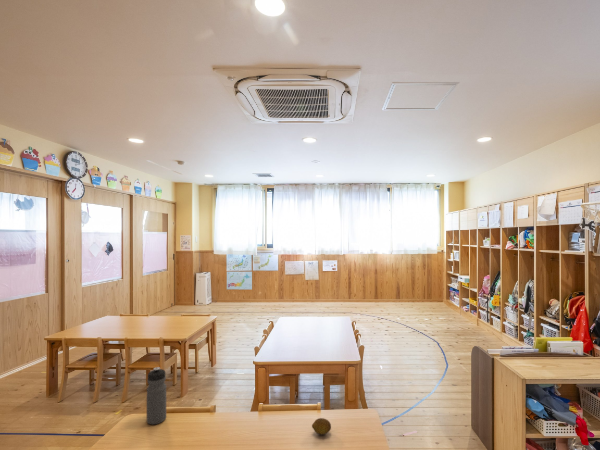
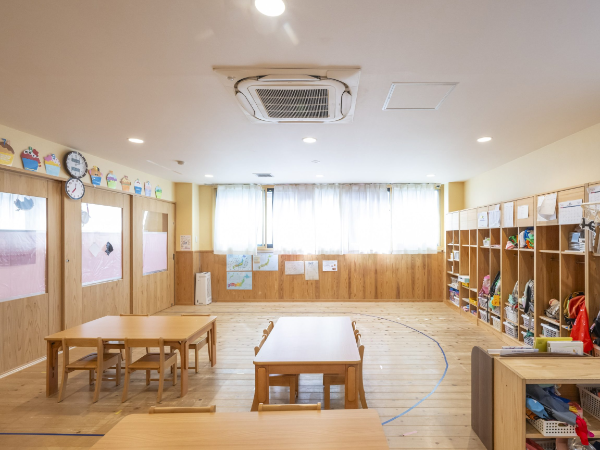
- fruit (321, 426)
- water bottle (156, 393)
